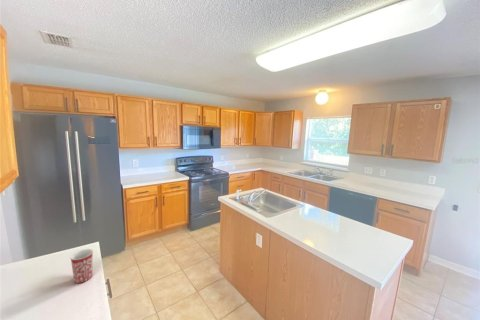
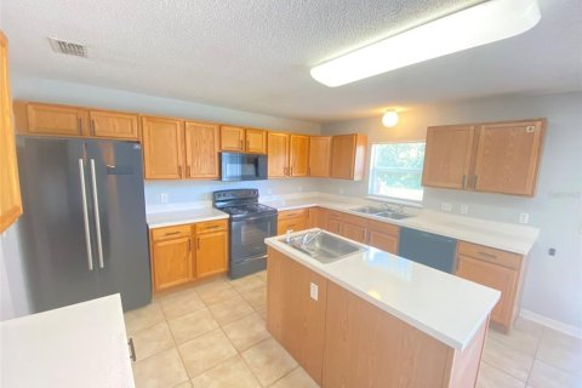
- mug (81, 264)
